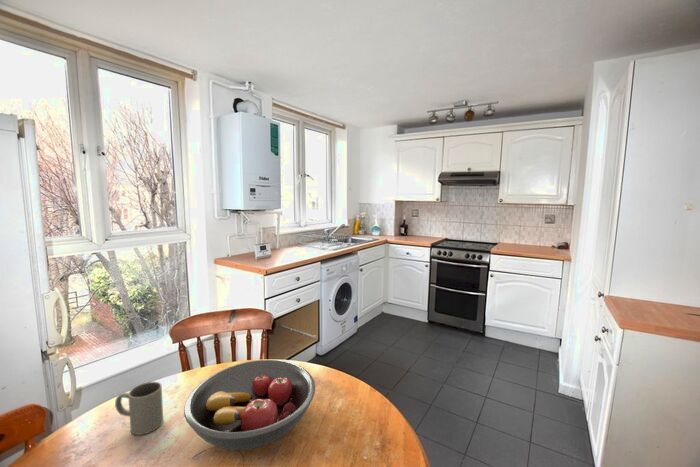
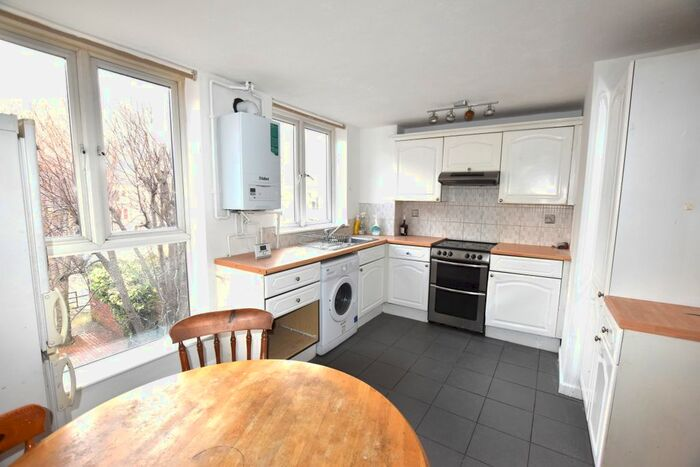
- fruit bowl (254, 402)
- mug (138, 407)
